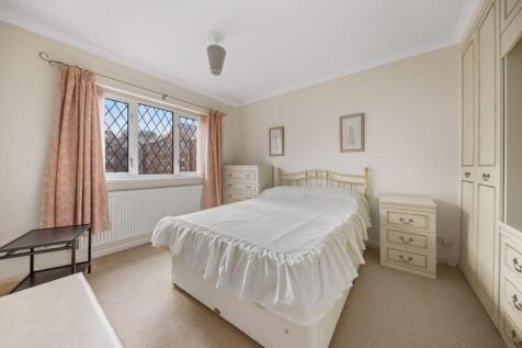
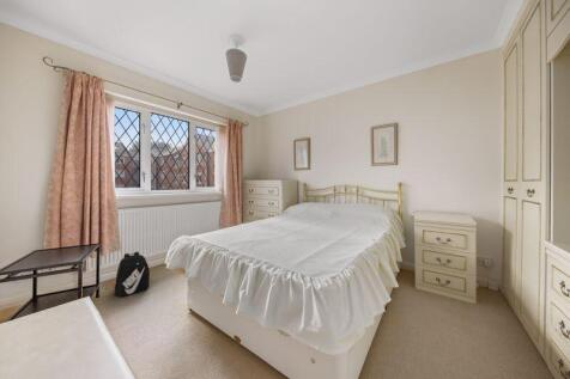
+ backpack (132, 270)
